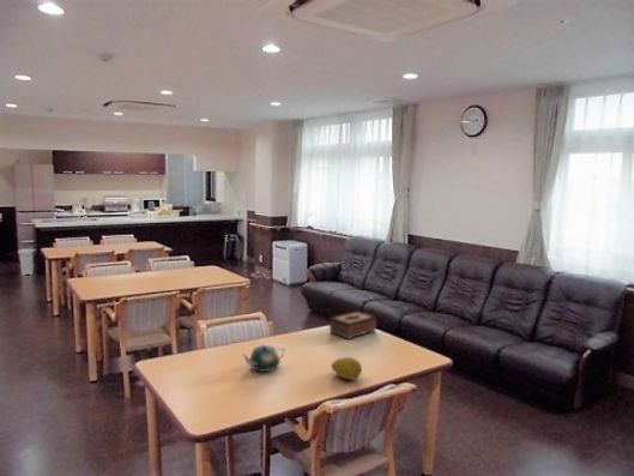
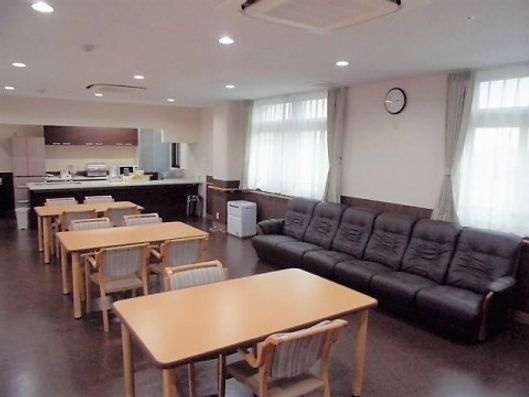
- teapot (262, 356)
- tissue box (352, 324)
- fruit (345, 366)
